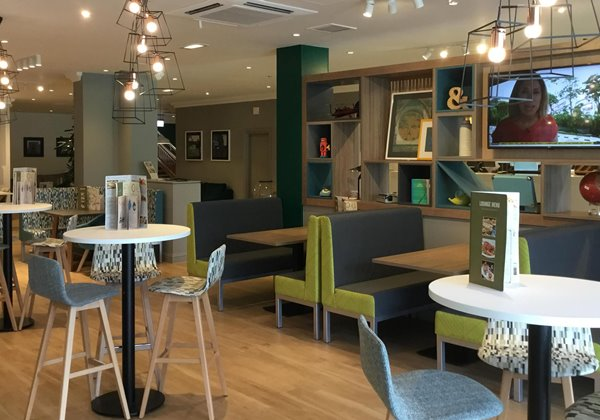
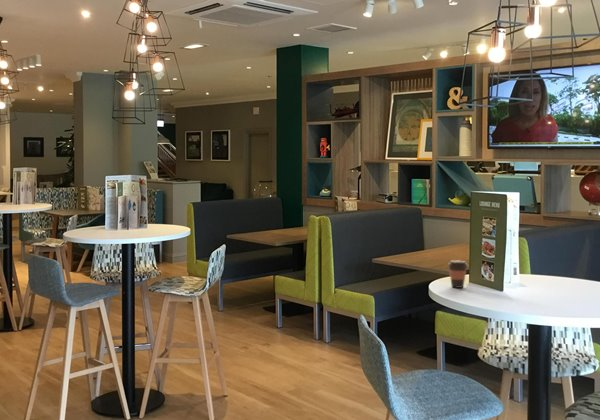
+ coffee cup (457, 274)
